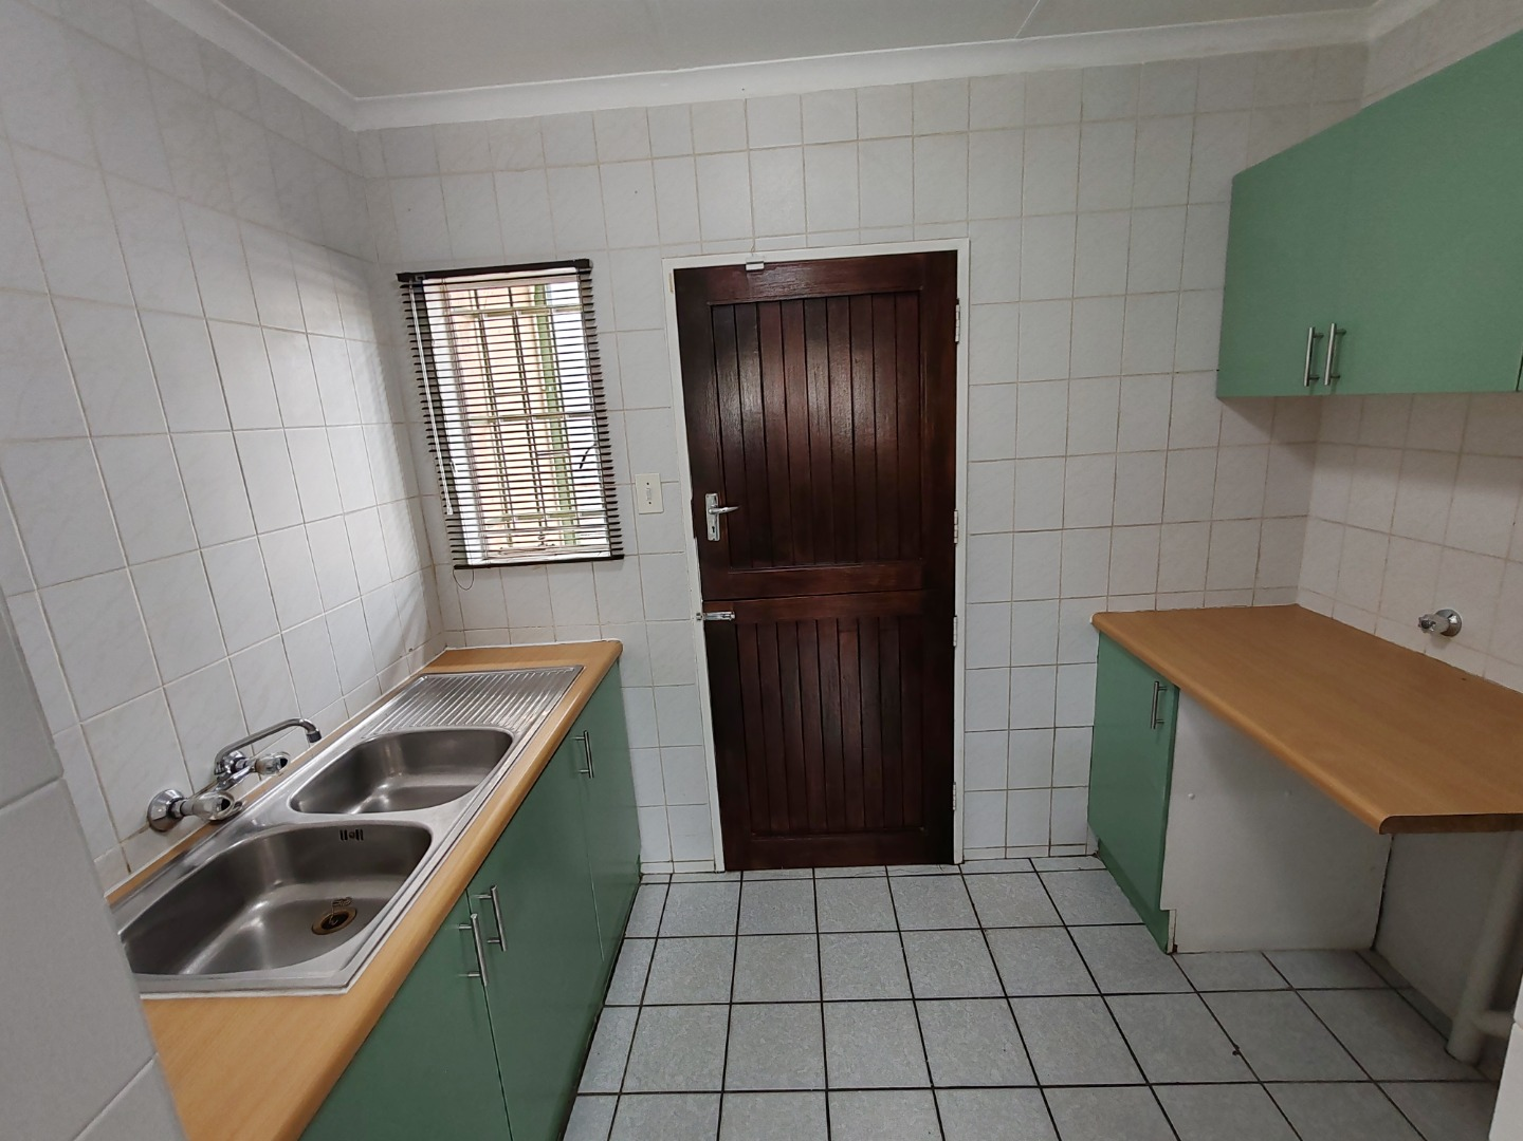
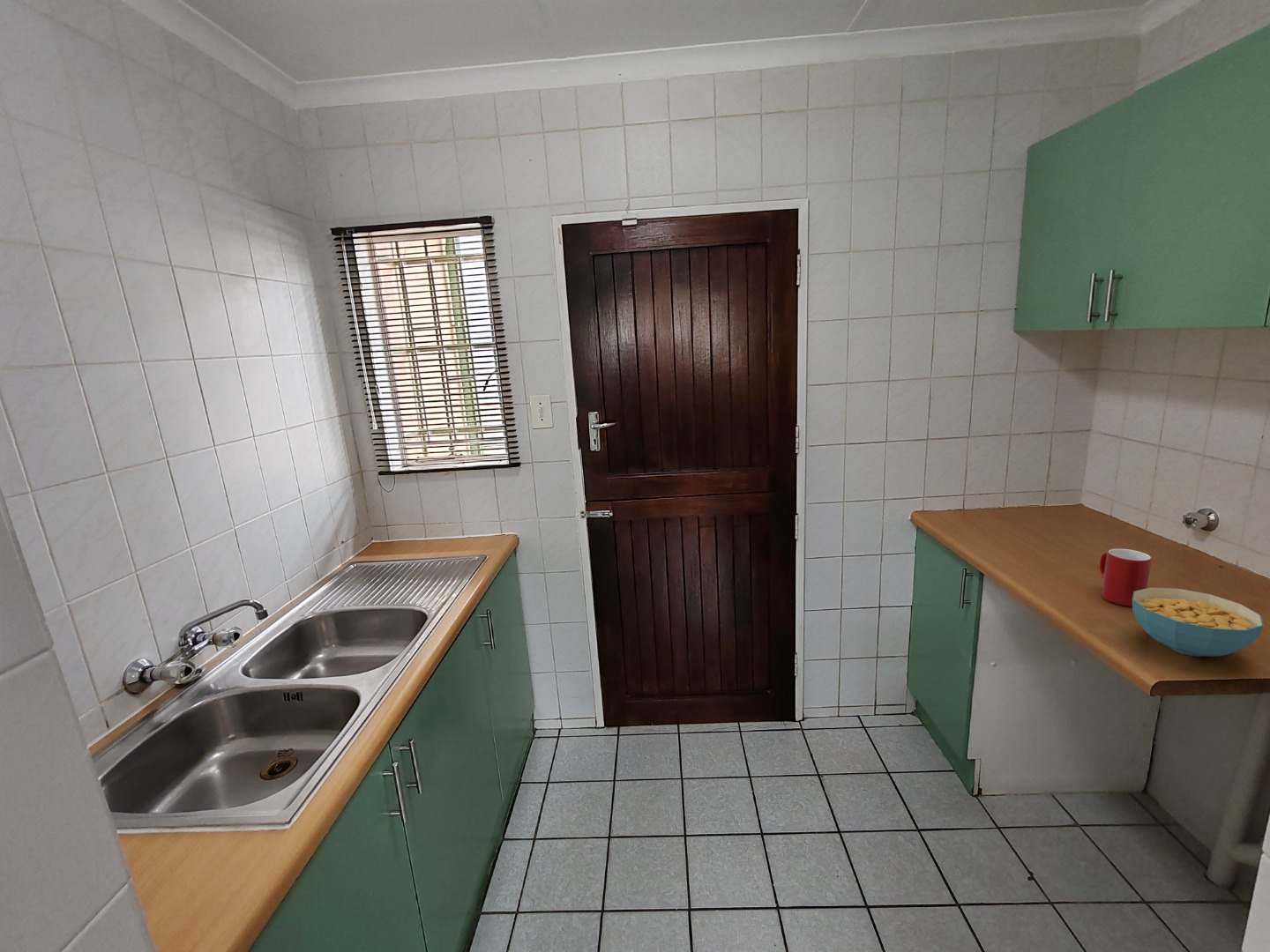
+ cup (1123, 574)
+ cereal bowl (1190, 628)
